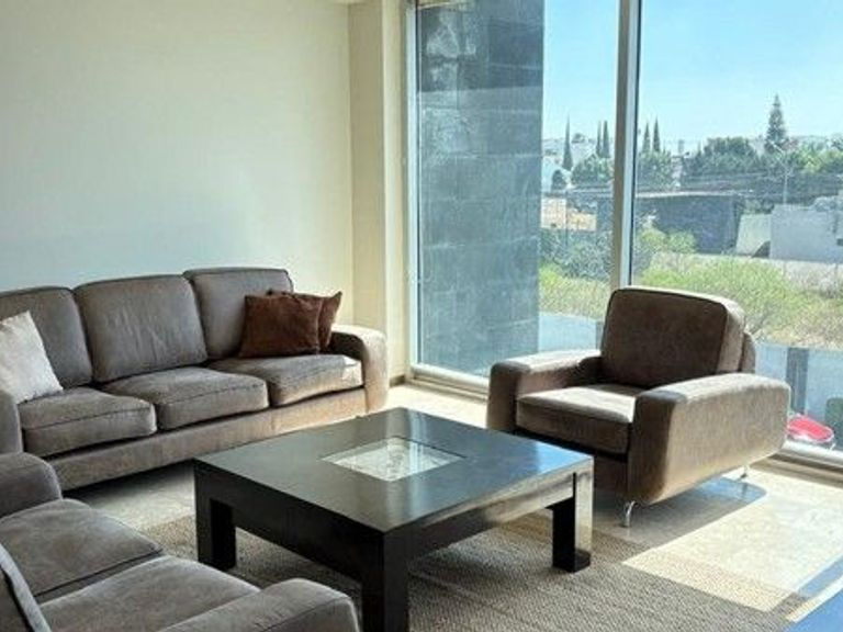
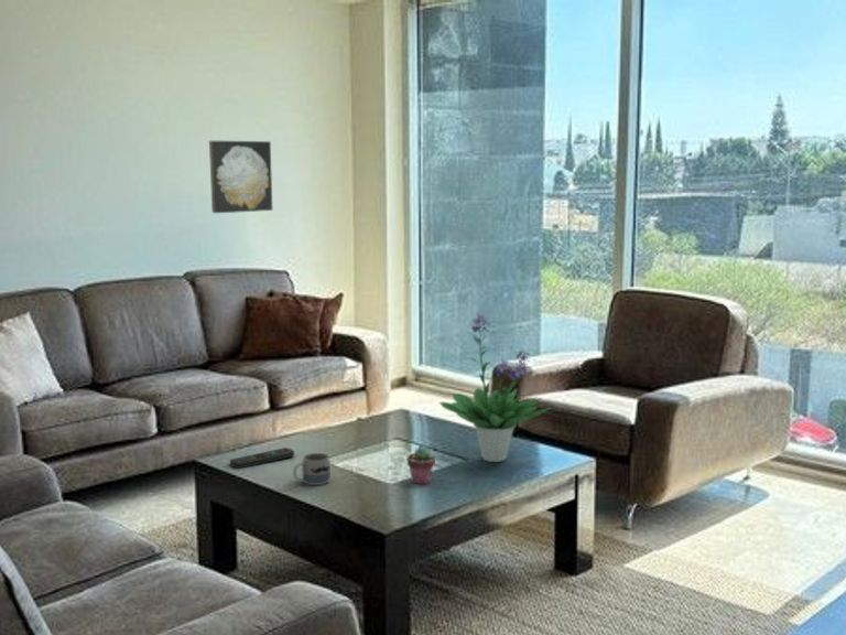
+ remote control (262, 458)
+ mug (312, 469)
+ potted succulent (421, 464)
+ wall art (241, 176)
+ potted plant (495, 390)
